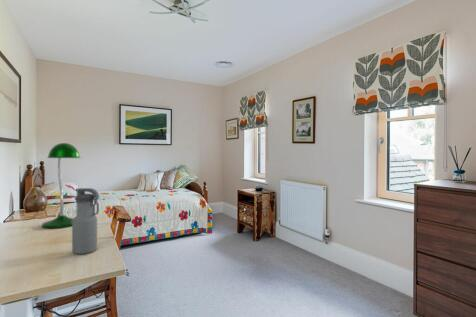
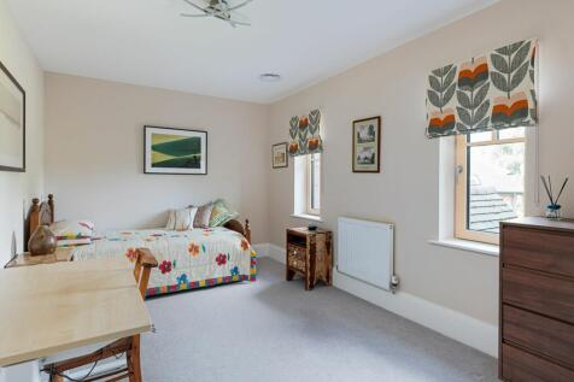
- desk lamp (61, 184)
- water bottle (85, 219)
